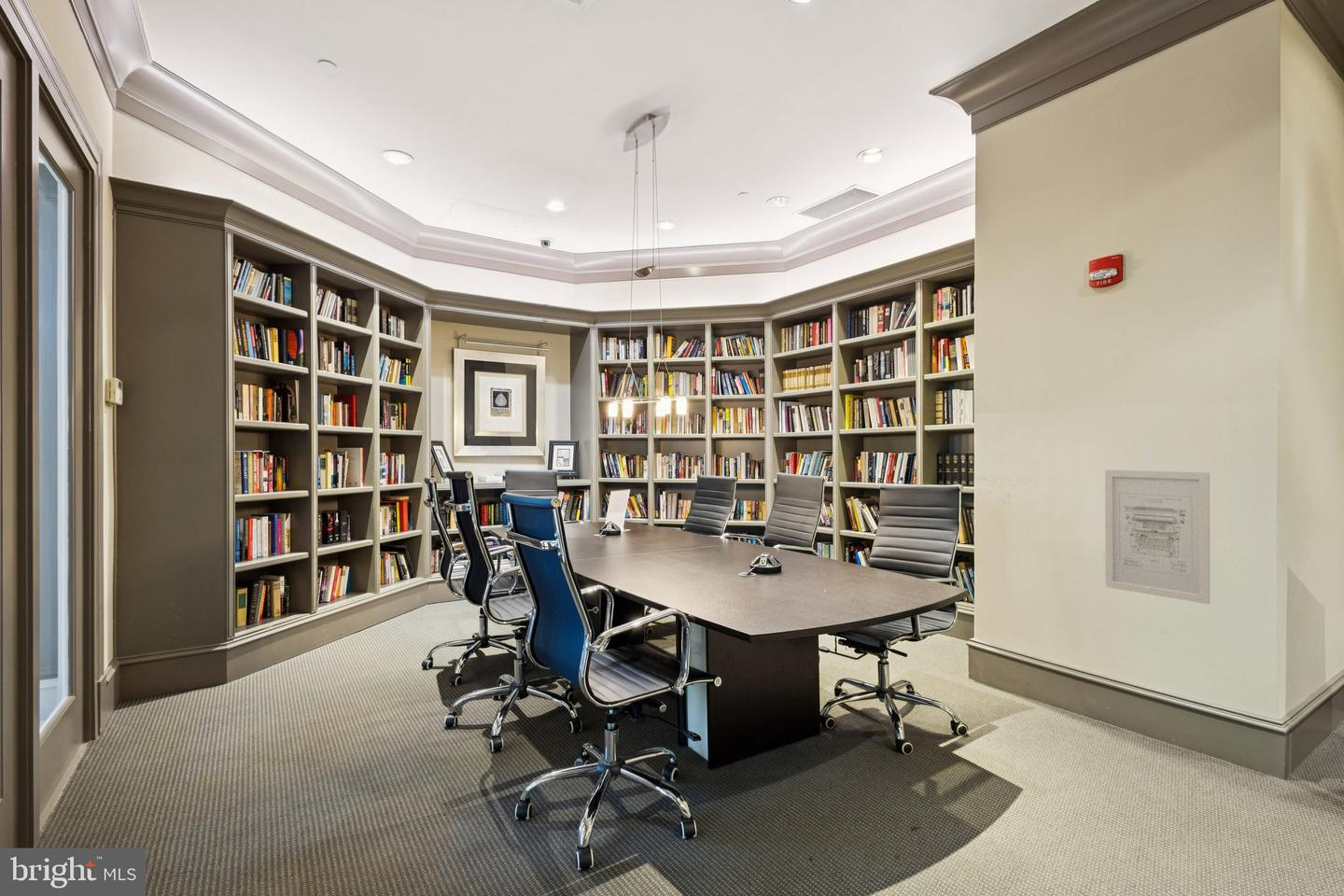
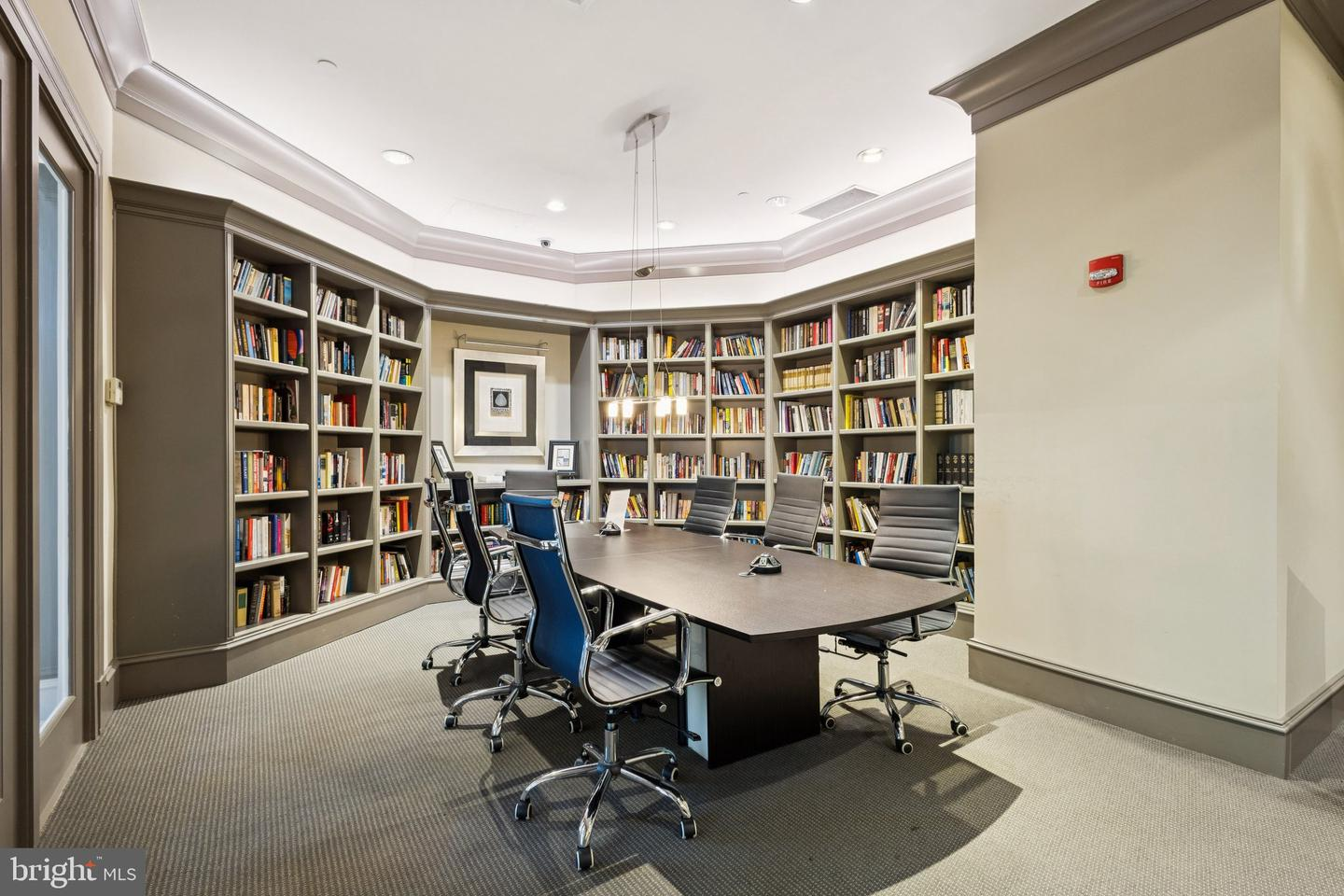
- wall art (1155, 533)
